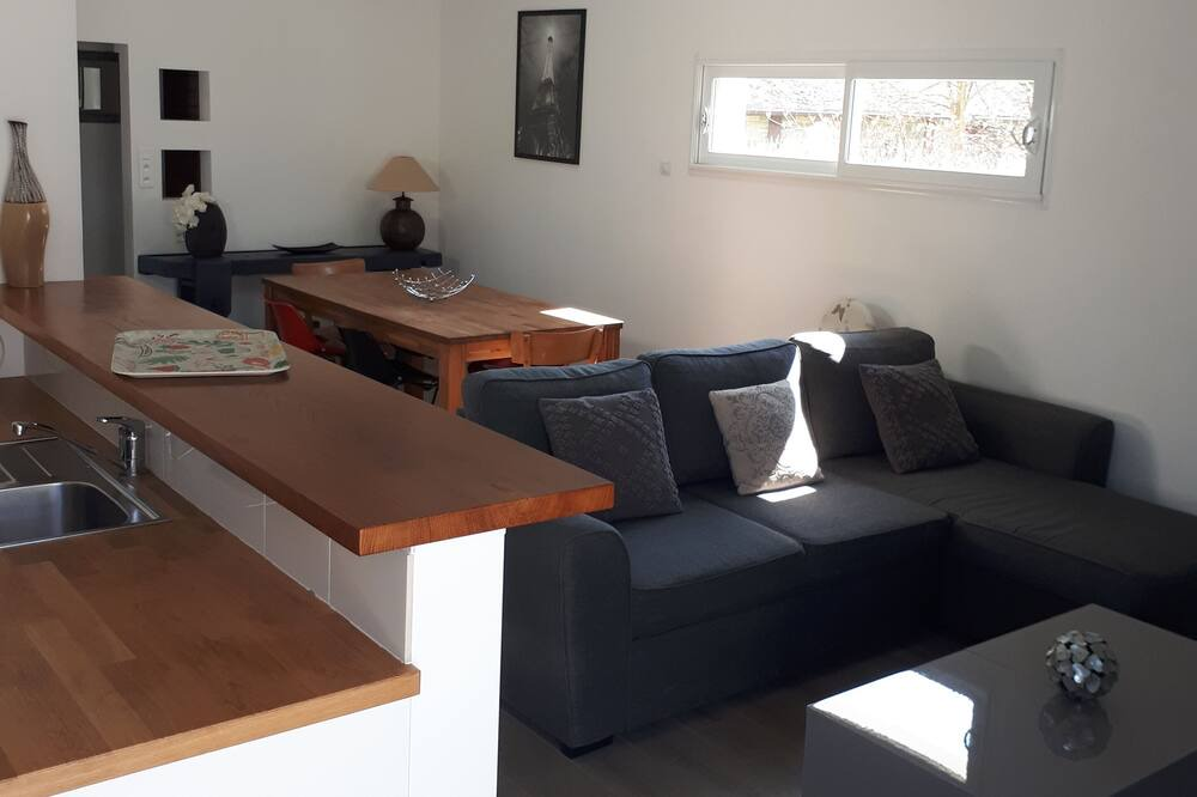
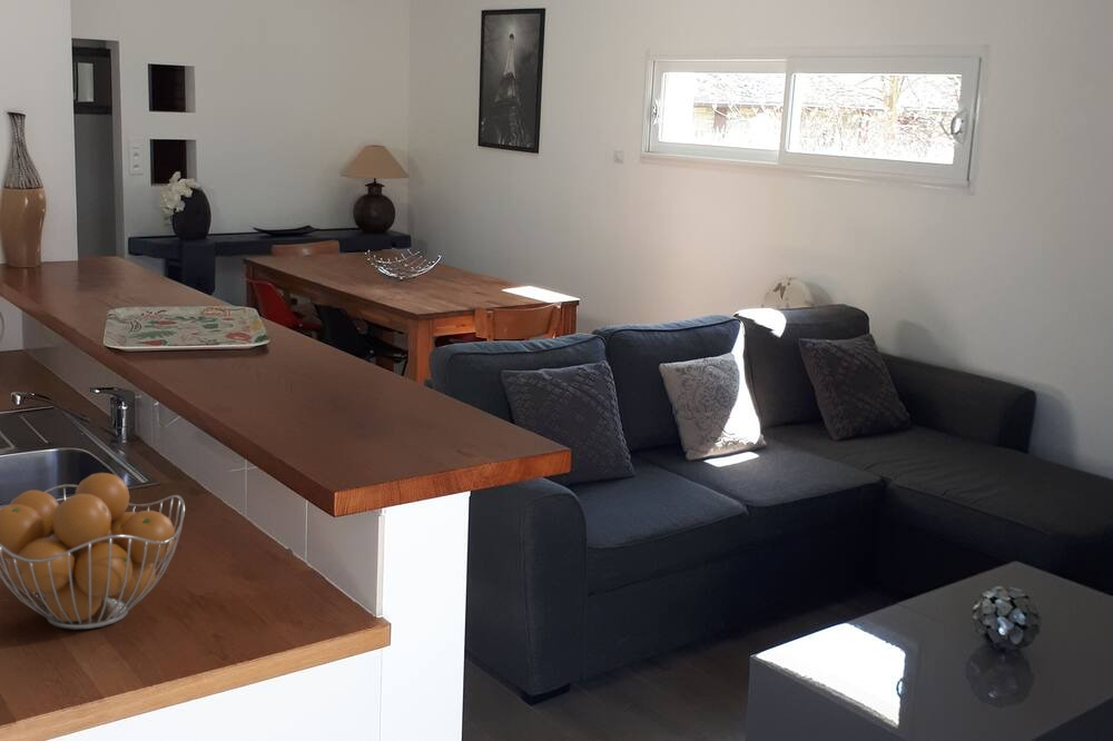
+ fruit basket (86, 549)
